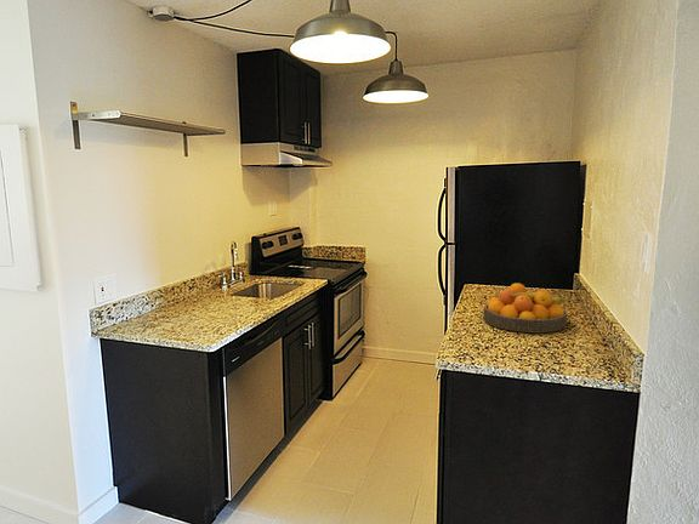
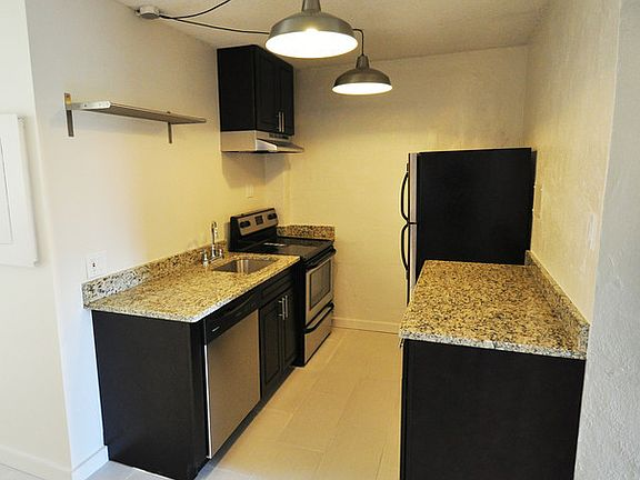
- fruit bowl (524, 304)
